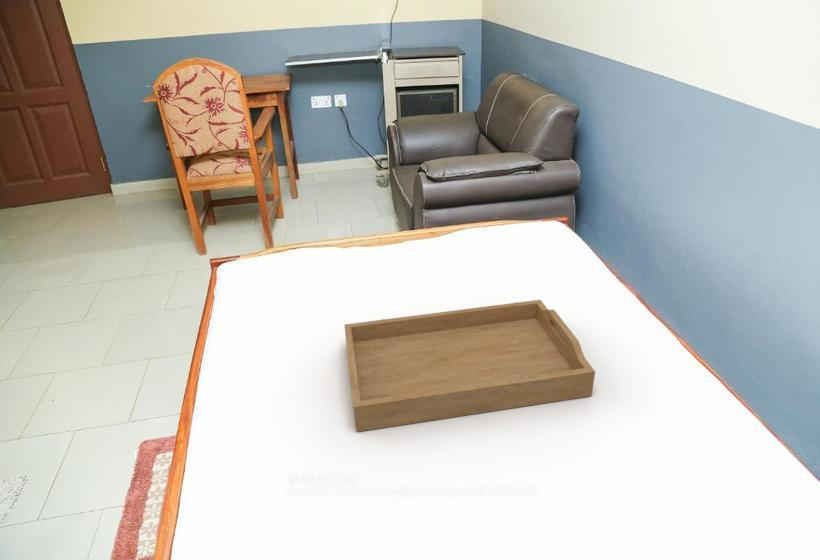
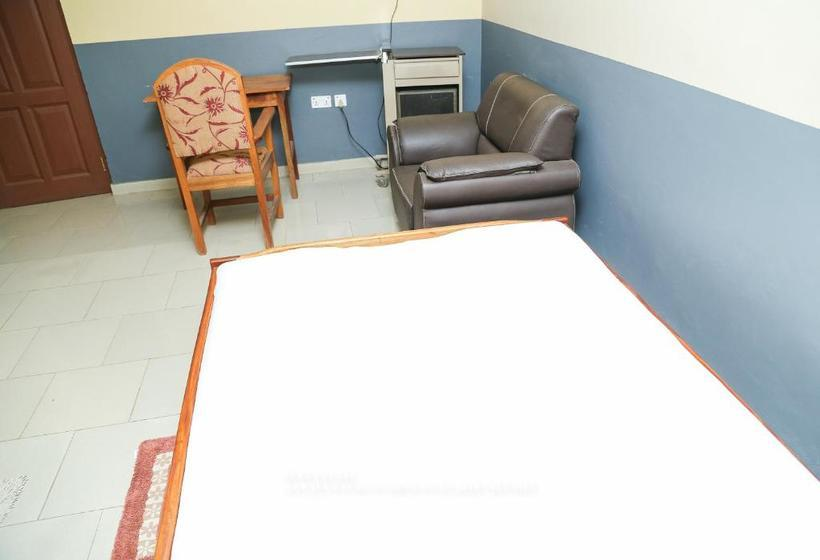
- serving tray (459, 354)
